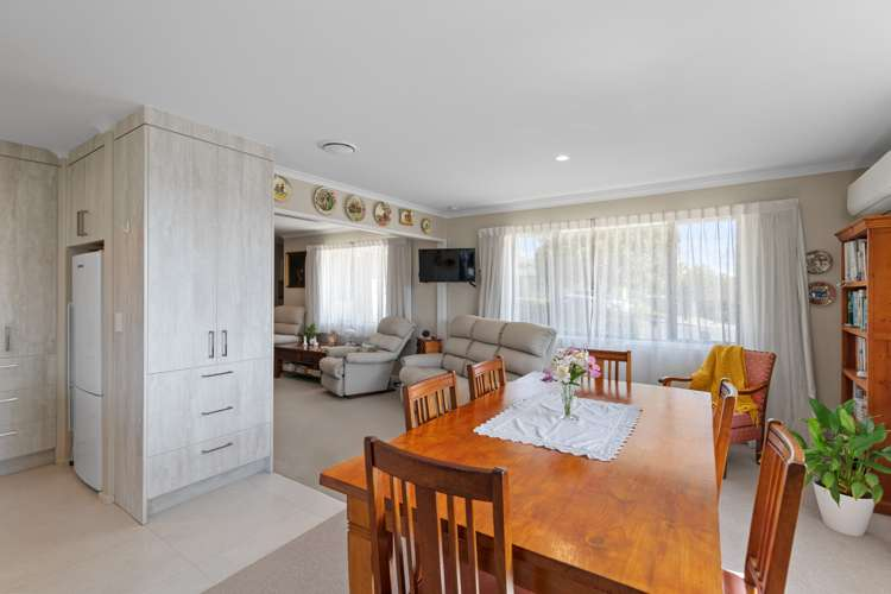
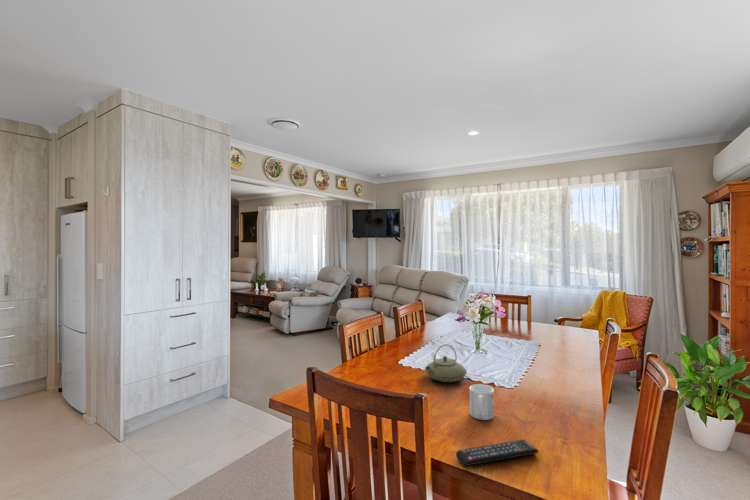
+ teapot (443, 361)
+ remote control (497, 453)
+ mug (481, 403)
